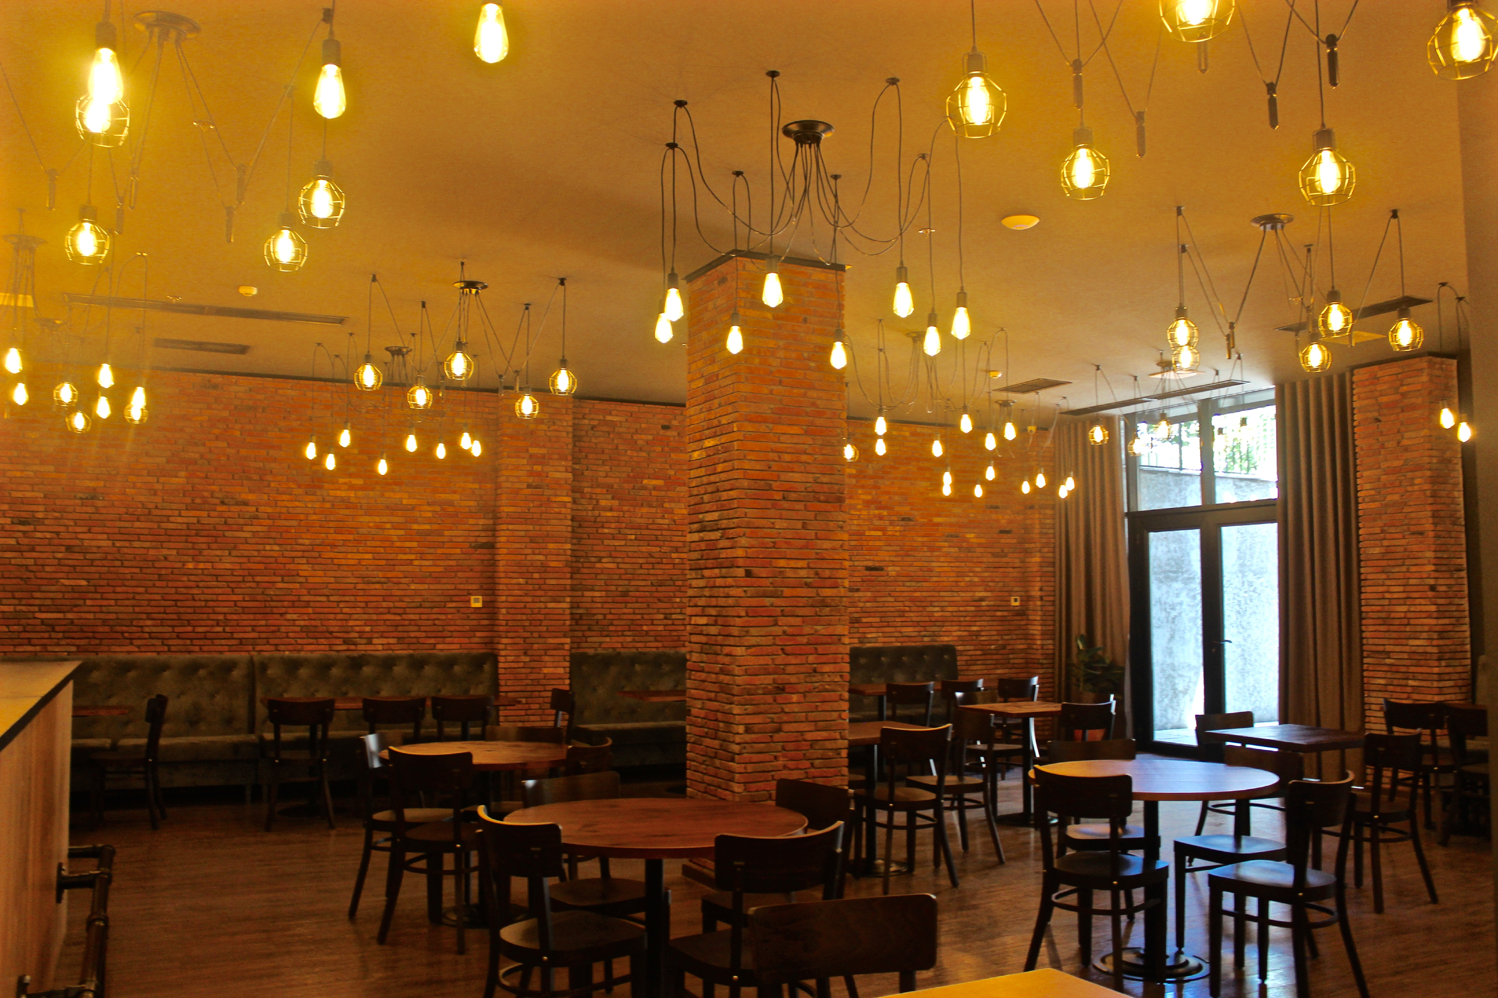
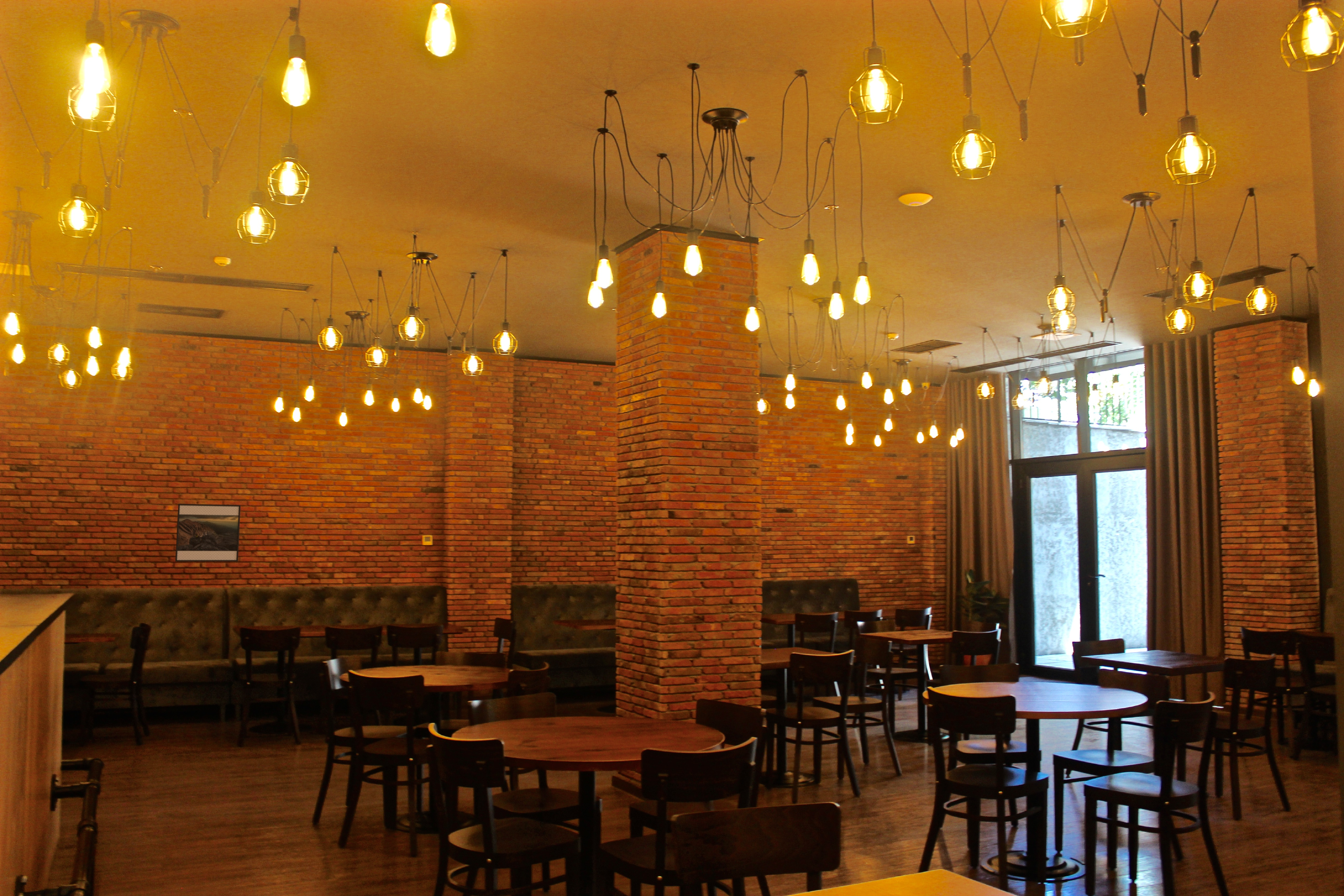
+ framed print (208, 533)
